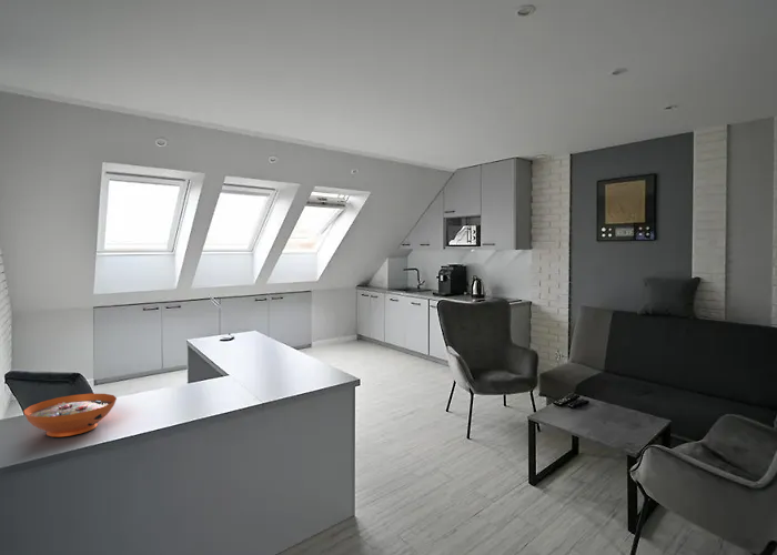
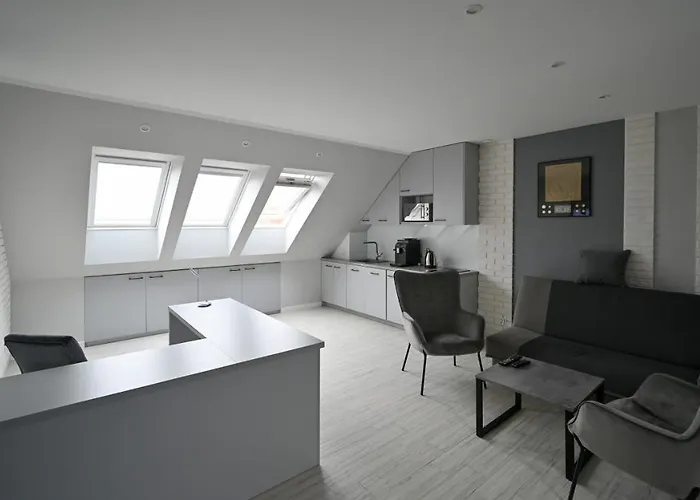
- decorative bowl (72, 416)
